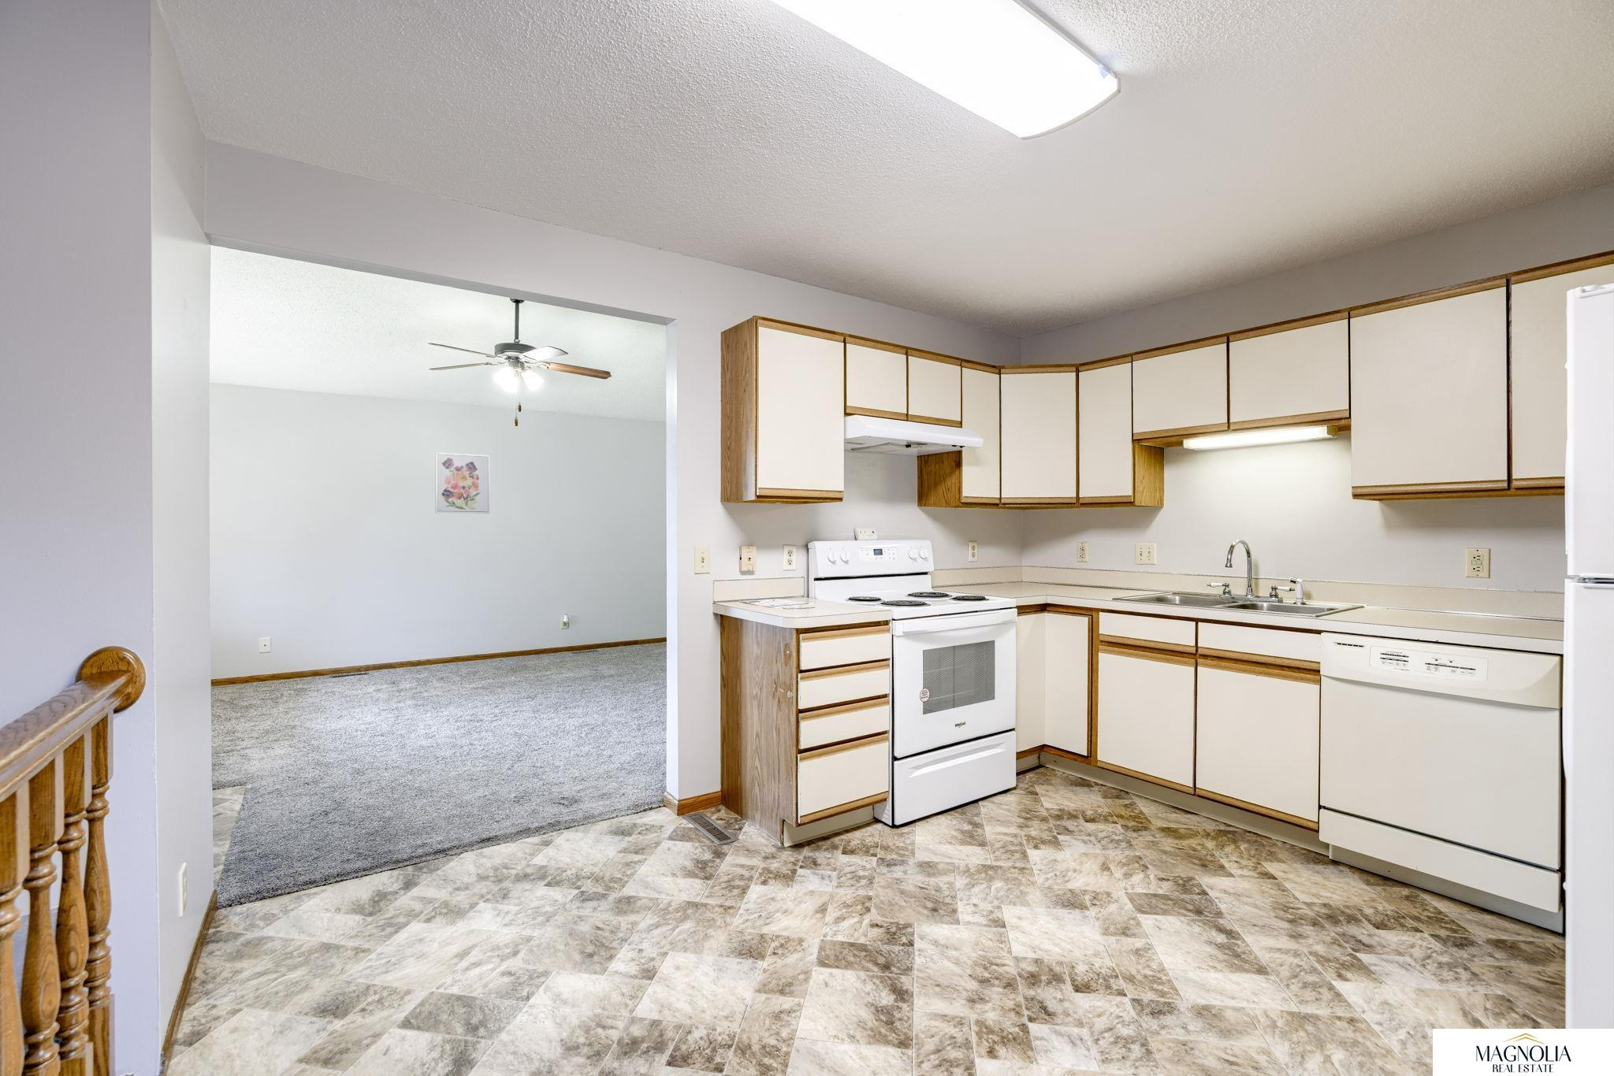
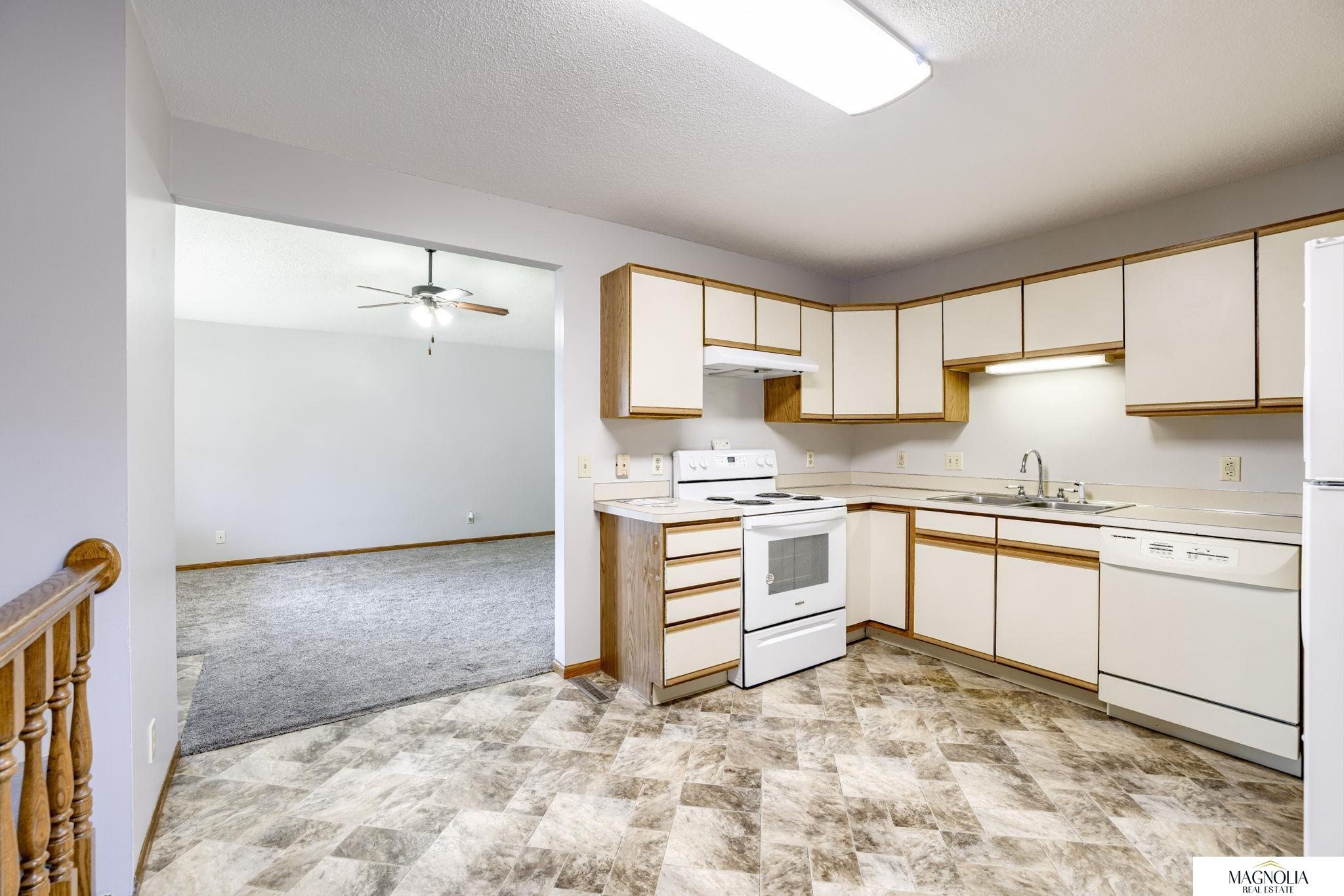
- wall art (462, 483)
